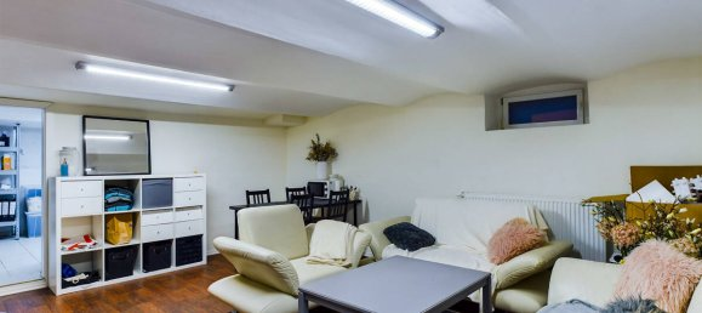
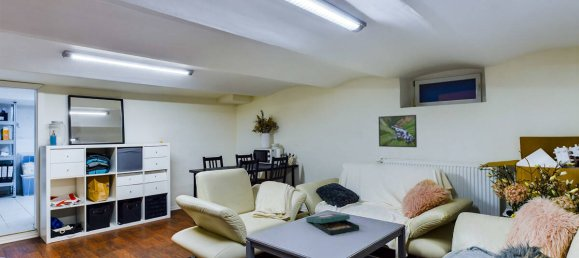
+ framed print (396, 131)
+ board game (331, 220)
